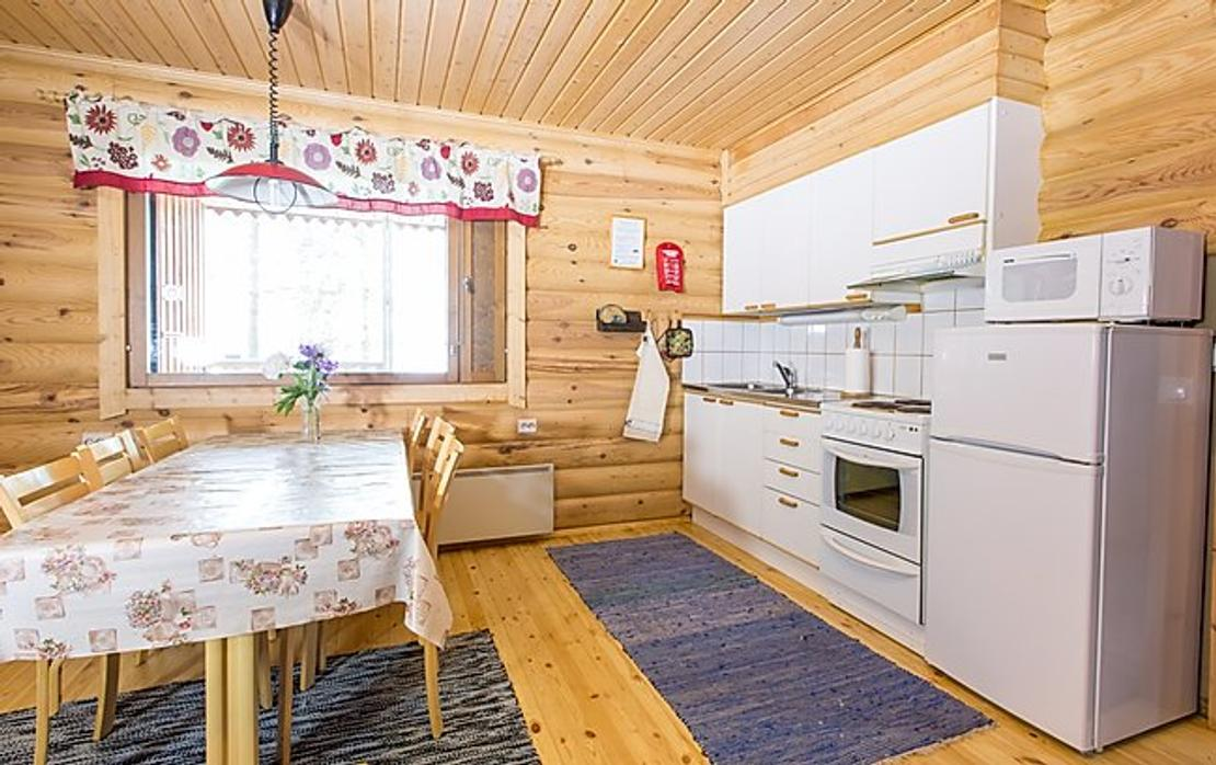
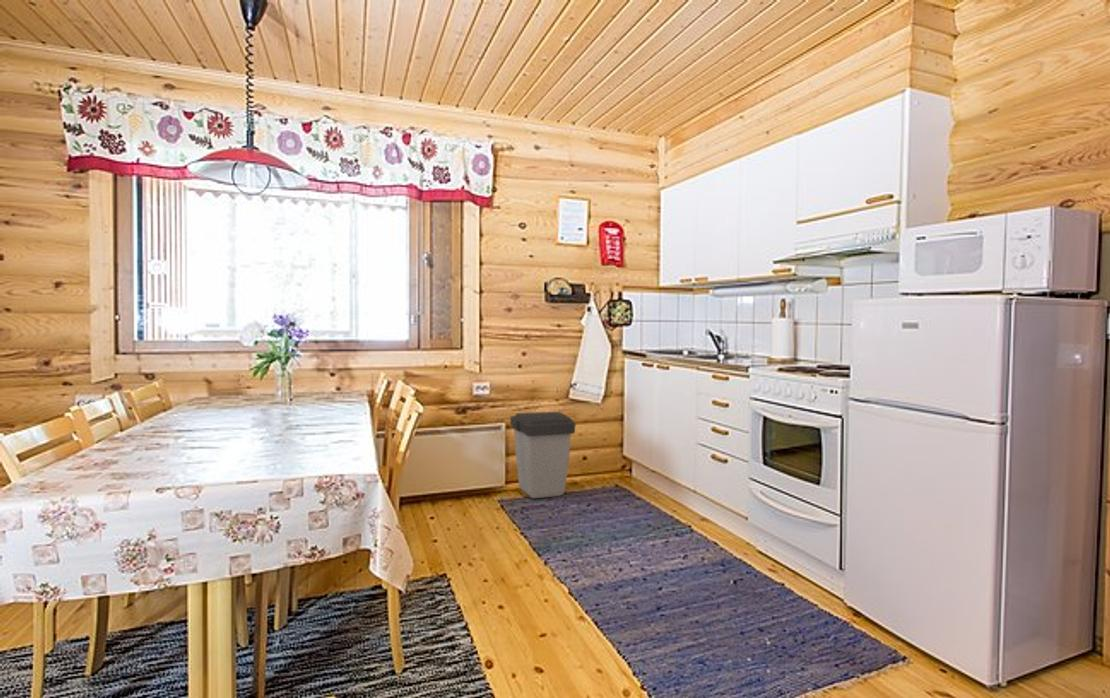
+ trash can (540, 452)
